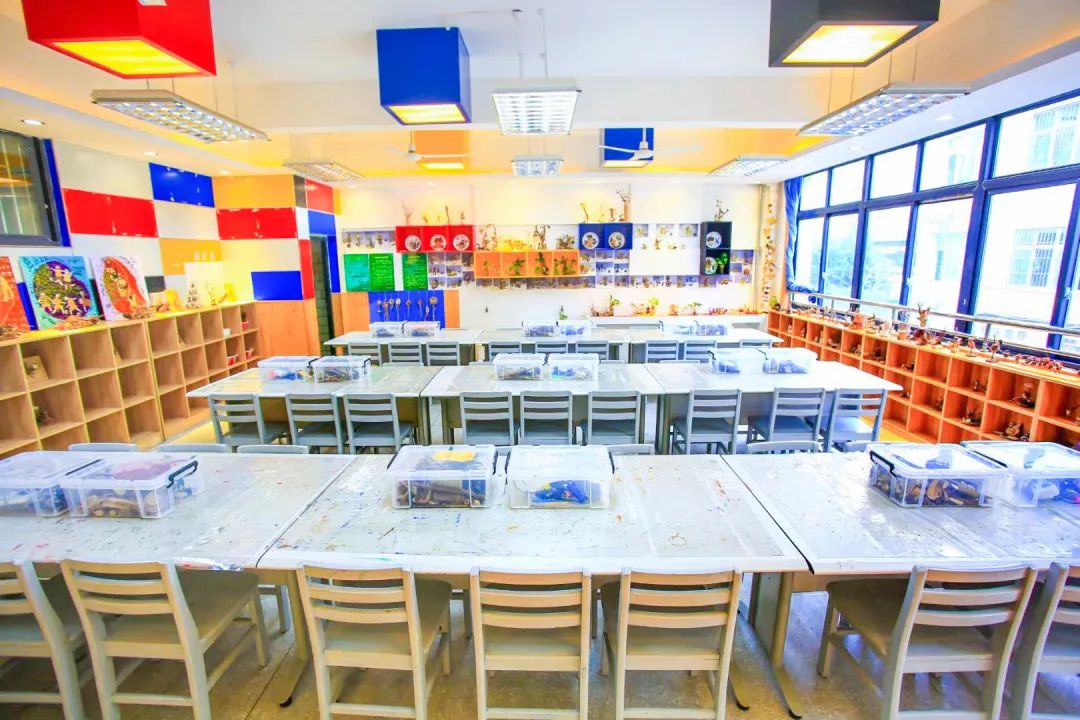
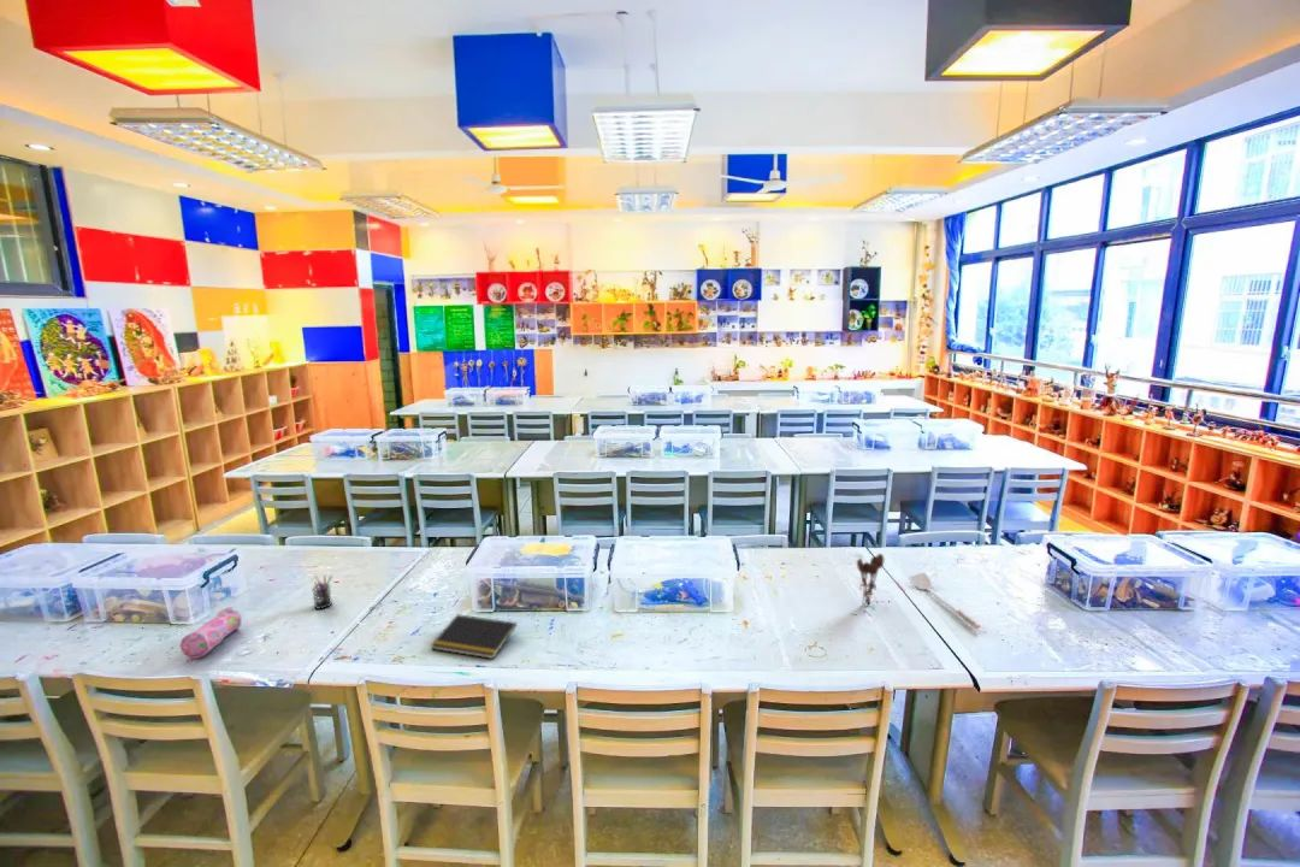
+ pen holder (324, 589)
+ notepad (474, 635)
+ pencil case (212, 631)
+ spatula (940, 597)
+ utensil holder (870, 579)
